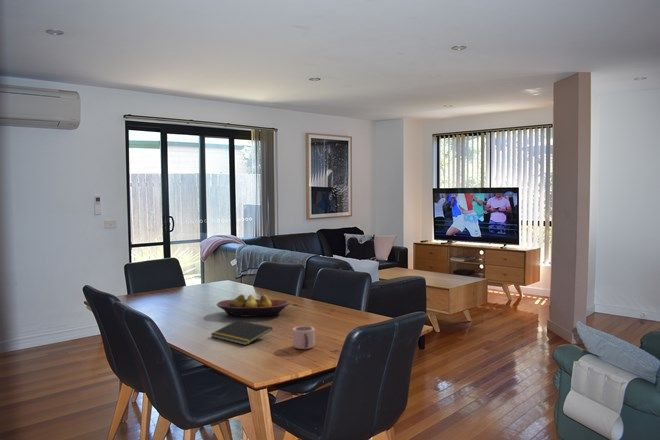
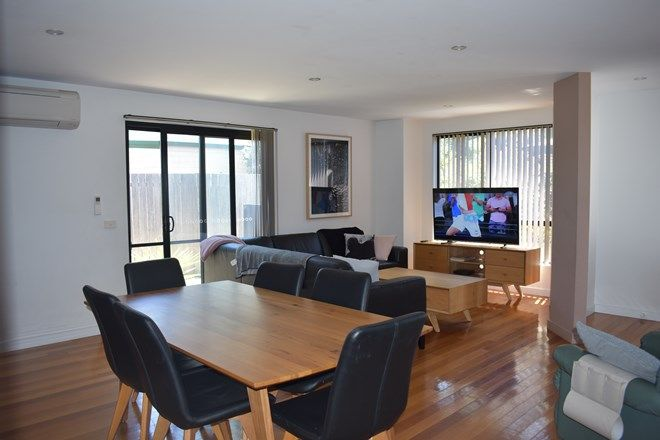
- mug (304, 338)
- fruit bowl (253, 304)
- notepad (241, 331)
